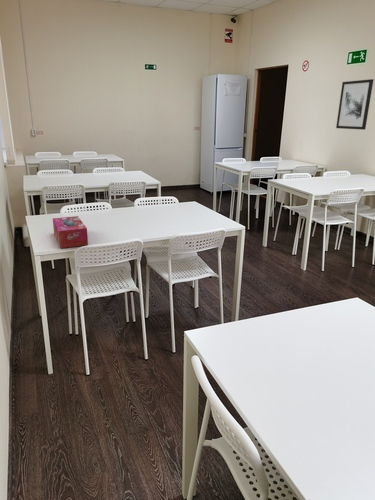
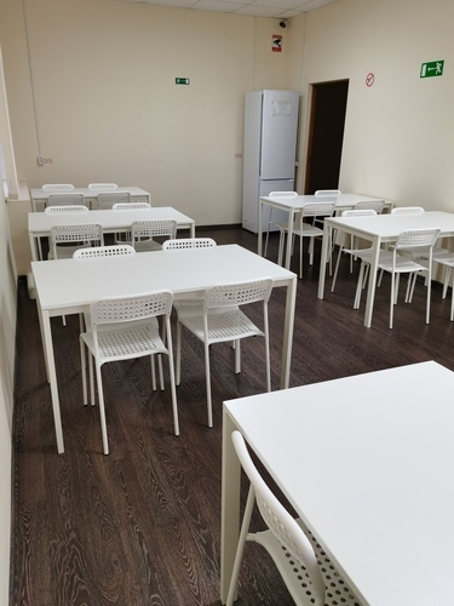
- tissue box (69, 231)
- wall art (353, 105)
